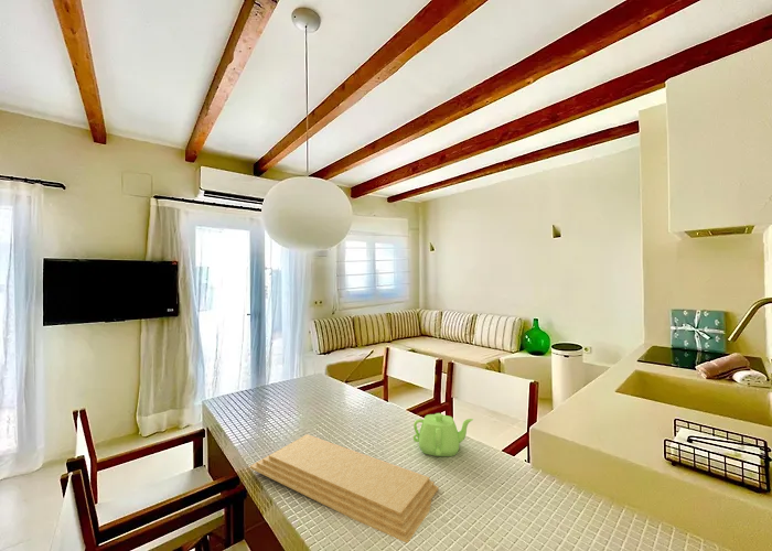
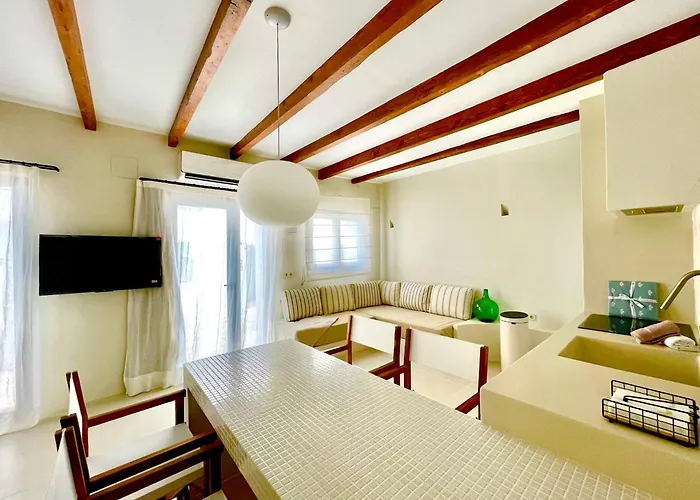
- cutting board (340, 474)
- teapot (442, 431)
